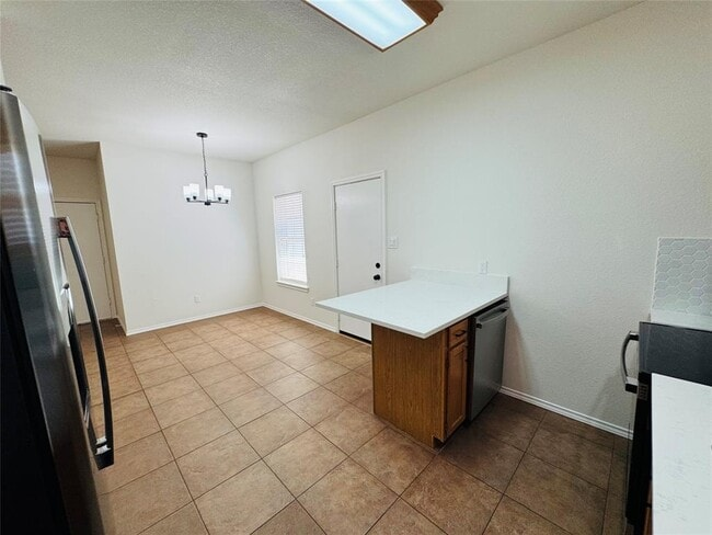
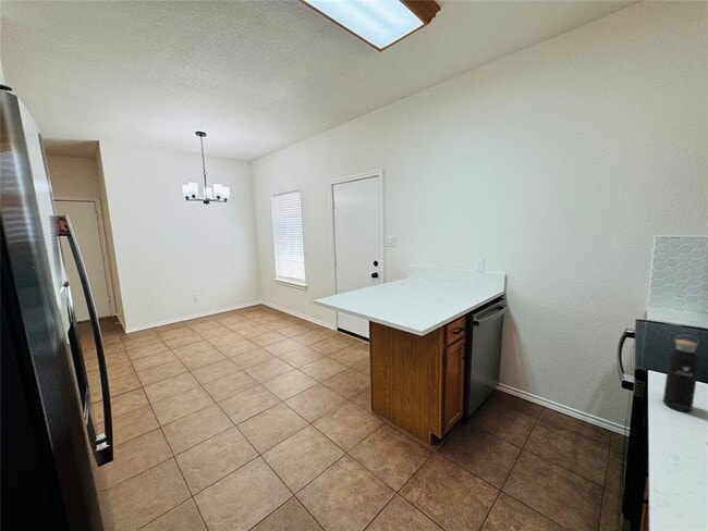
+ water bottle (682, 371)
